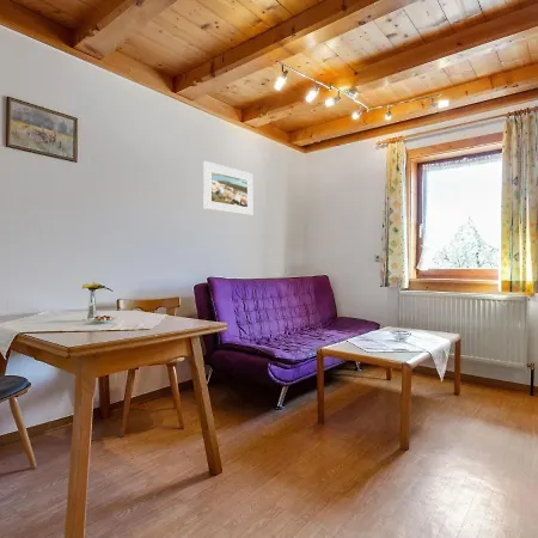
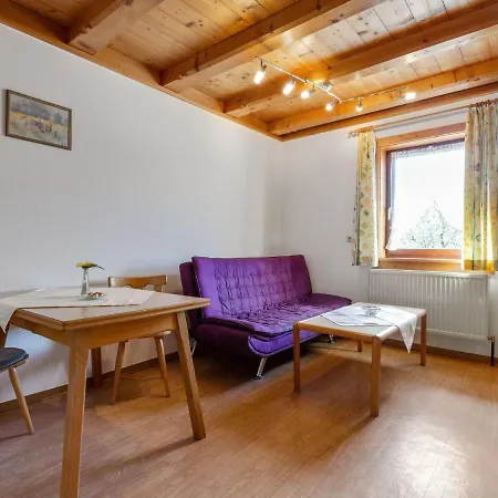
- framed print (230, 189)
